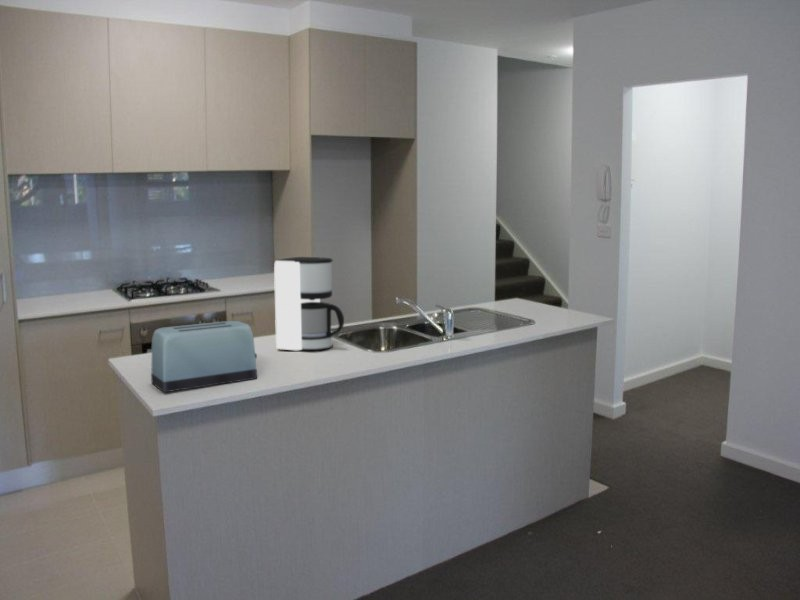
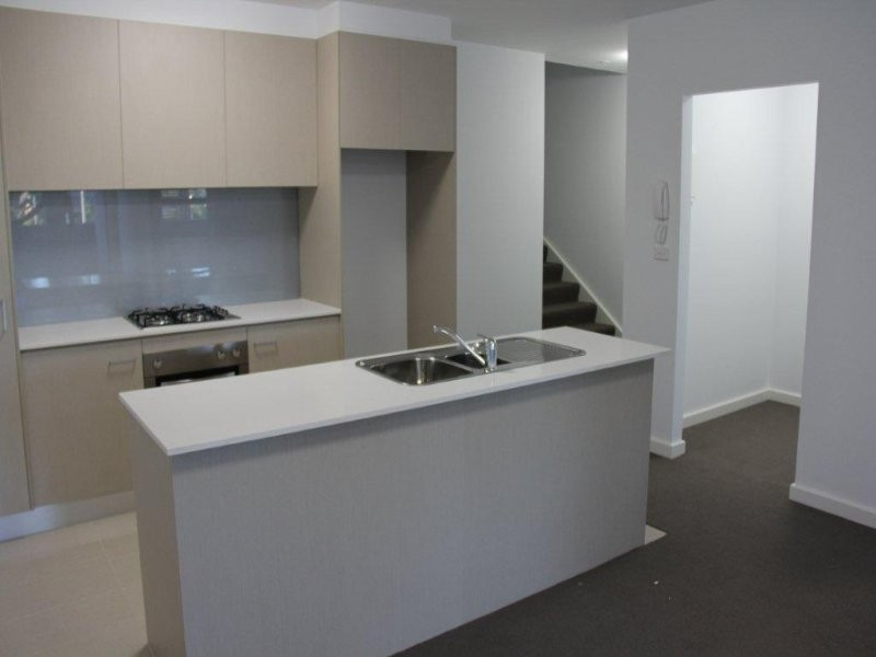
- toaster (205, 353)
- coffee maker (313, 303)
